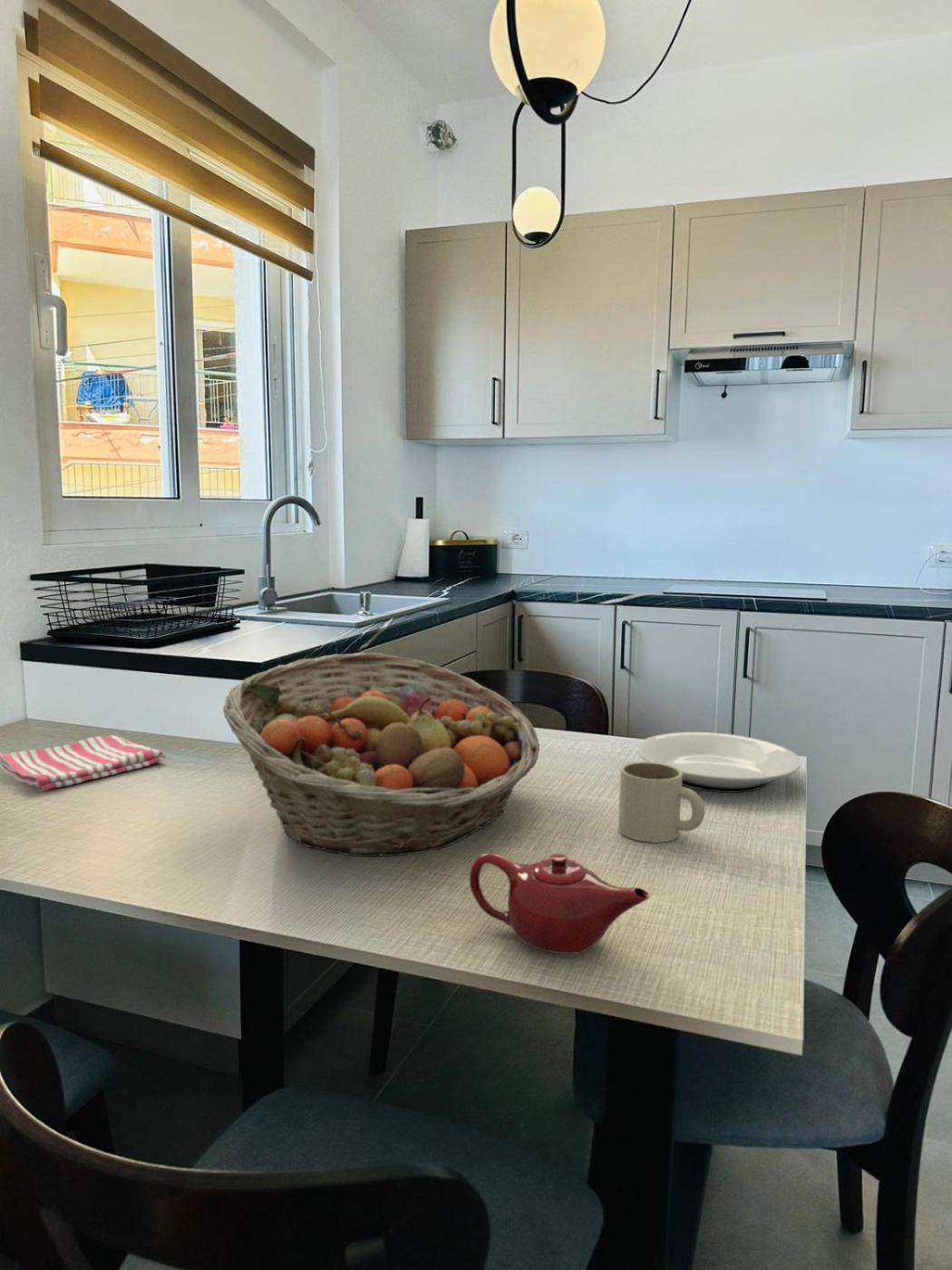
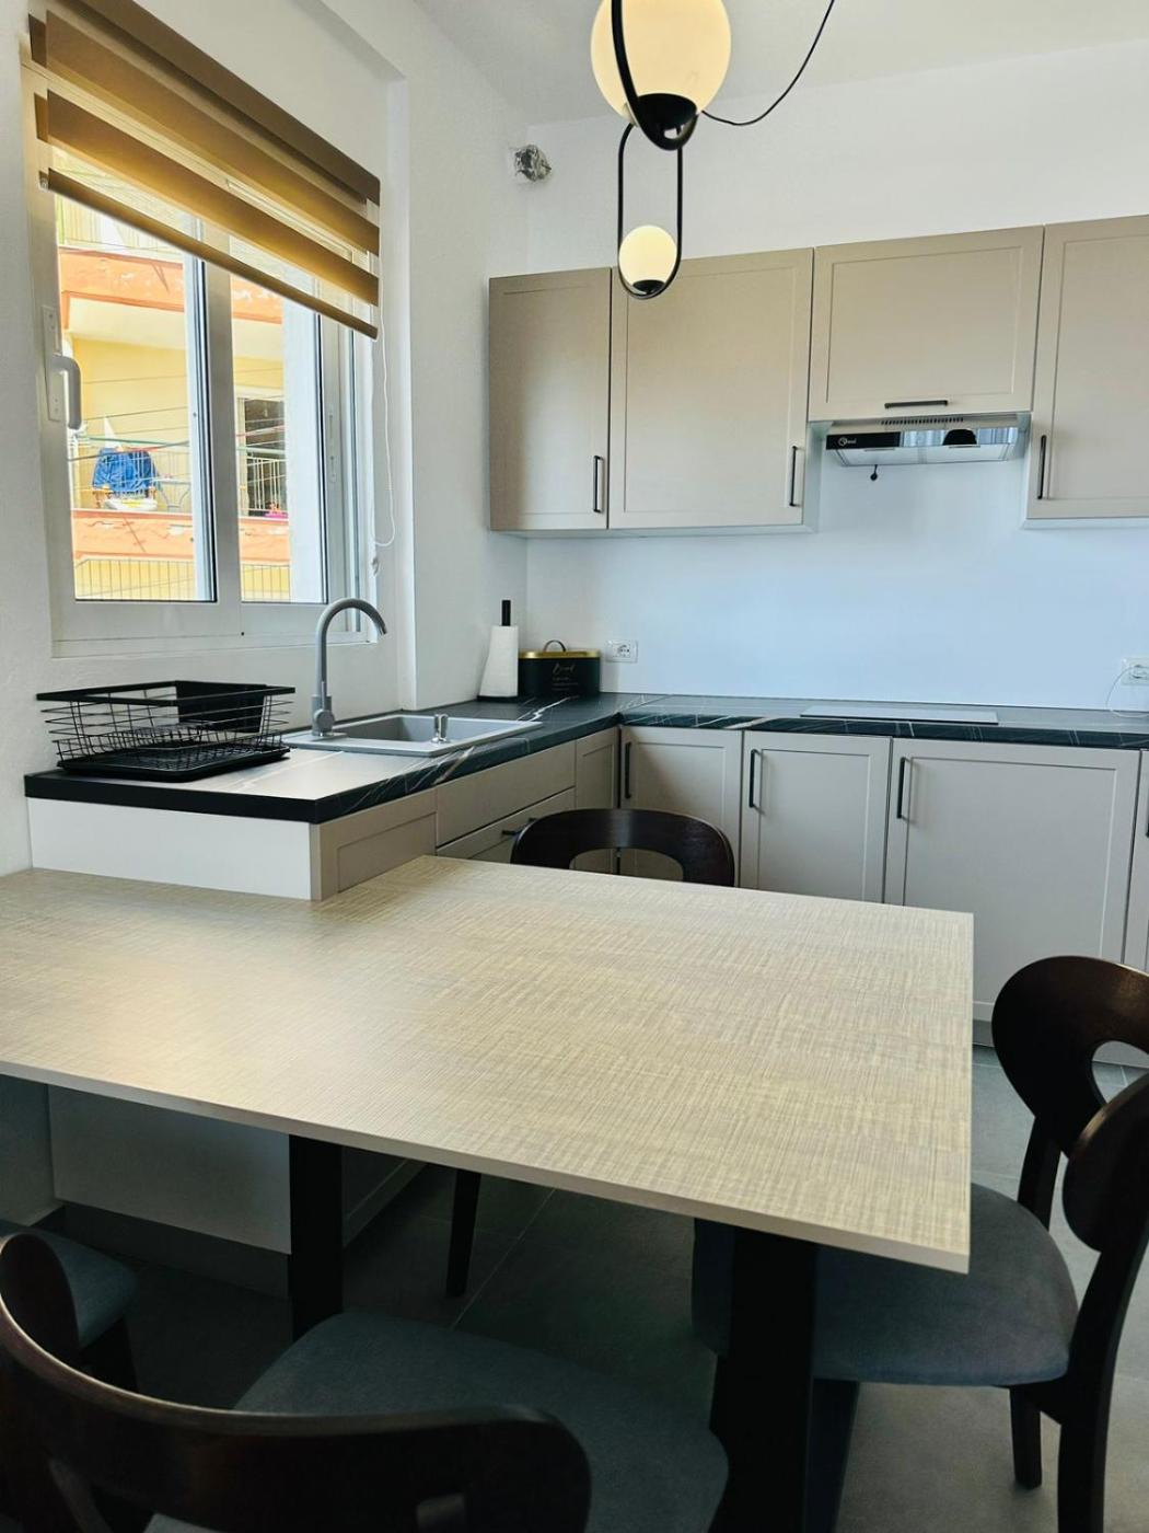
- teapot (554, 897)
- dish towel (82, 757)
- fruit basket (390, 743)
- mug (662, 803)
- plate (716, 765)
